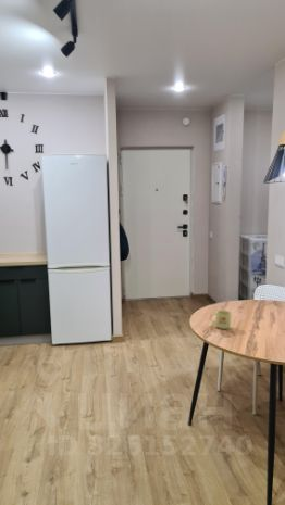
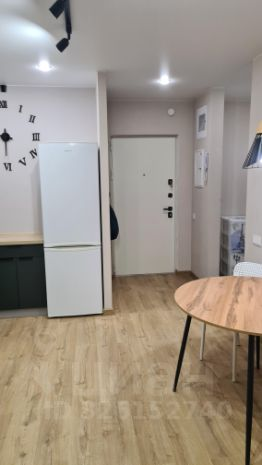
- mug (220, 319)
